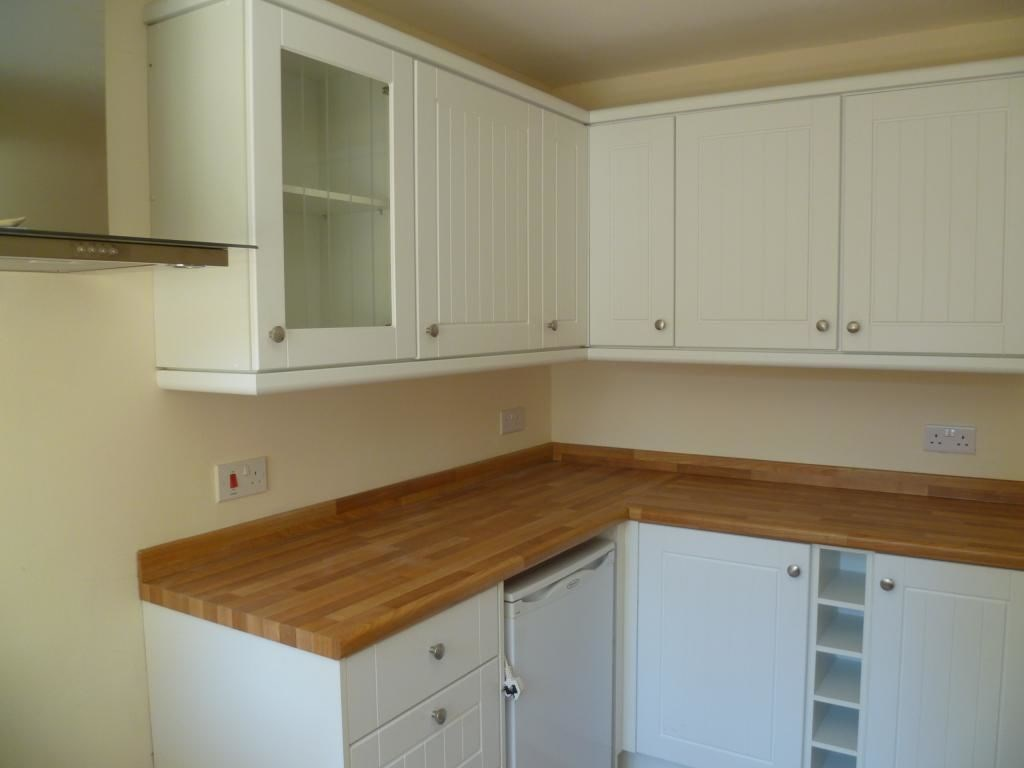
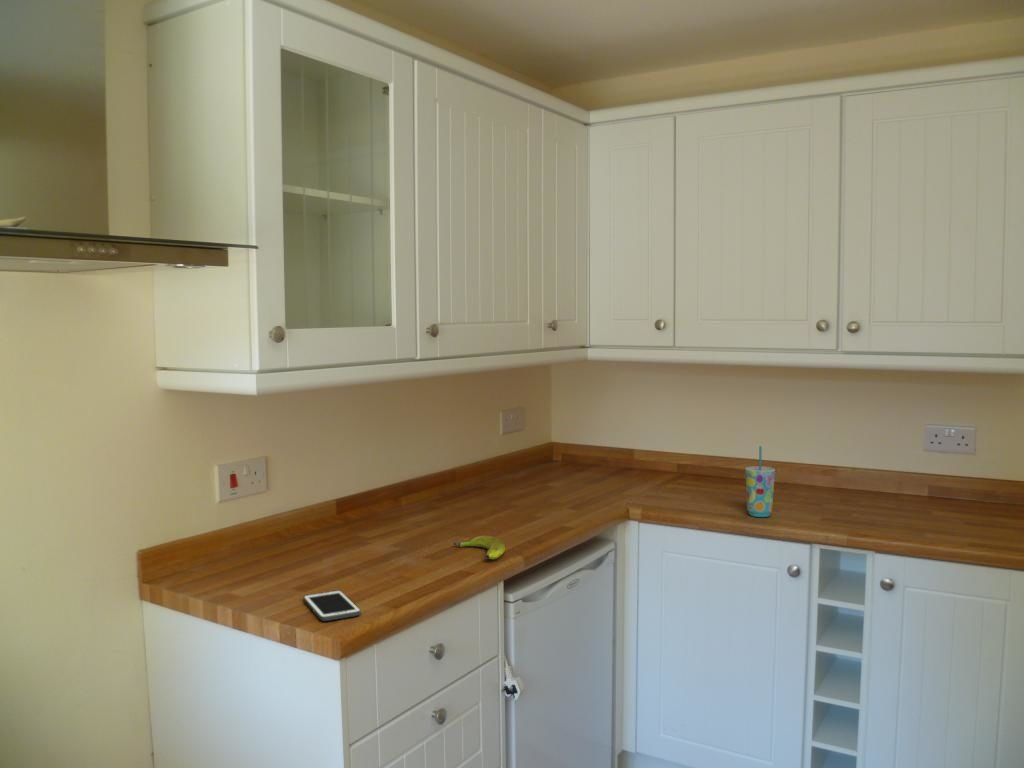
+ cup (760, 480)
+ banana (485, 546)
+ cell phone (331, 605)
